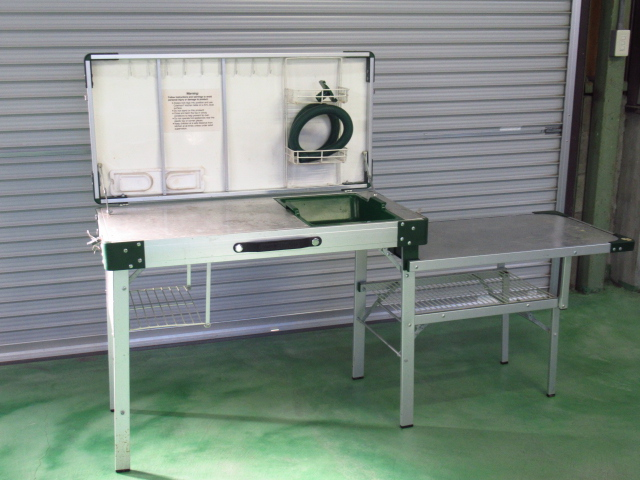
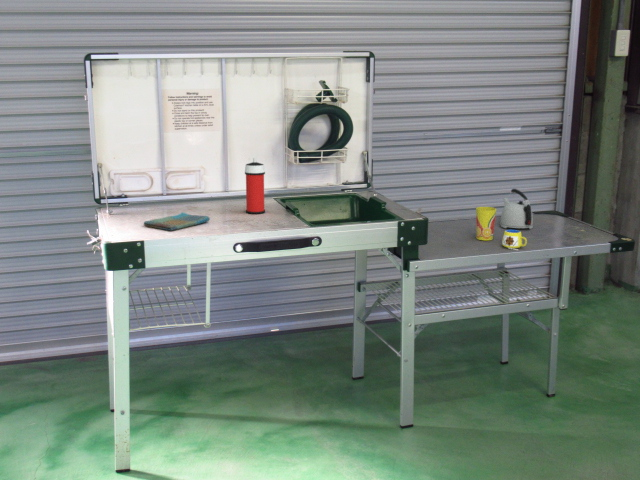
+ cup (485, 223)
+ dish towel (177, 221)
+ mug (515, 239)
+ kettle (516, 207)
+ spray can (255, 185)
